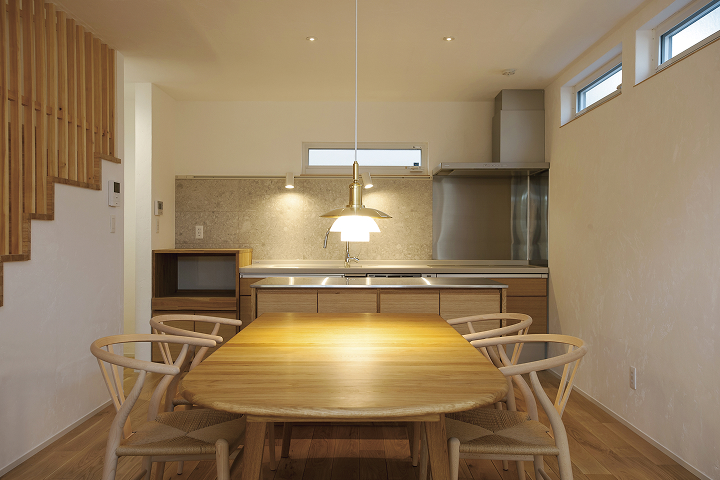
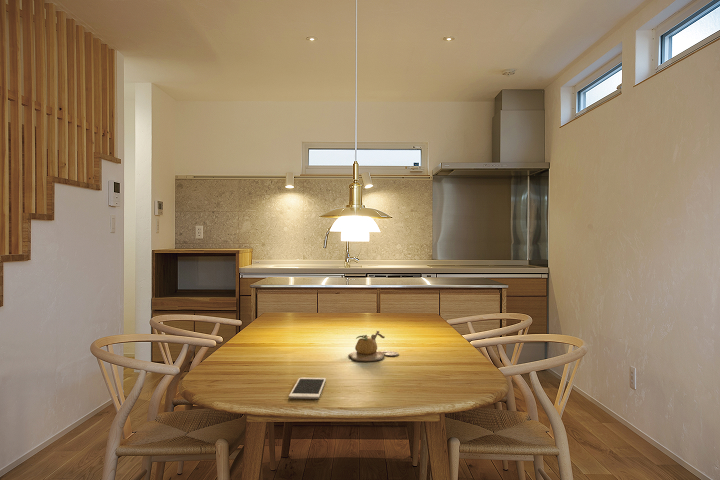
+ cell phone (308, 387)
+ decorative pumpkin (374, 344)
